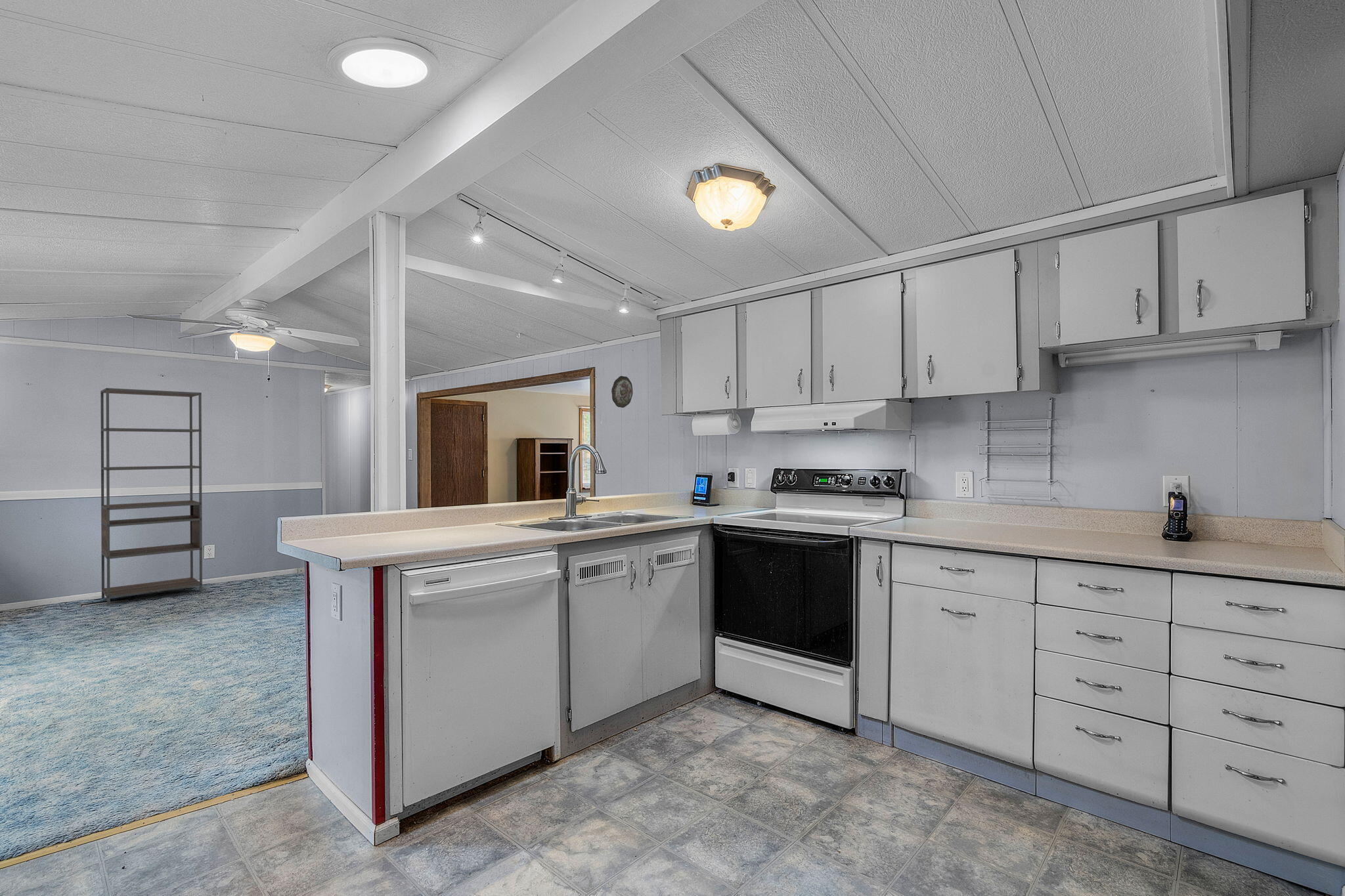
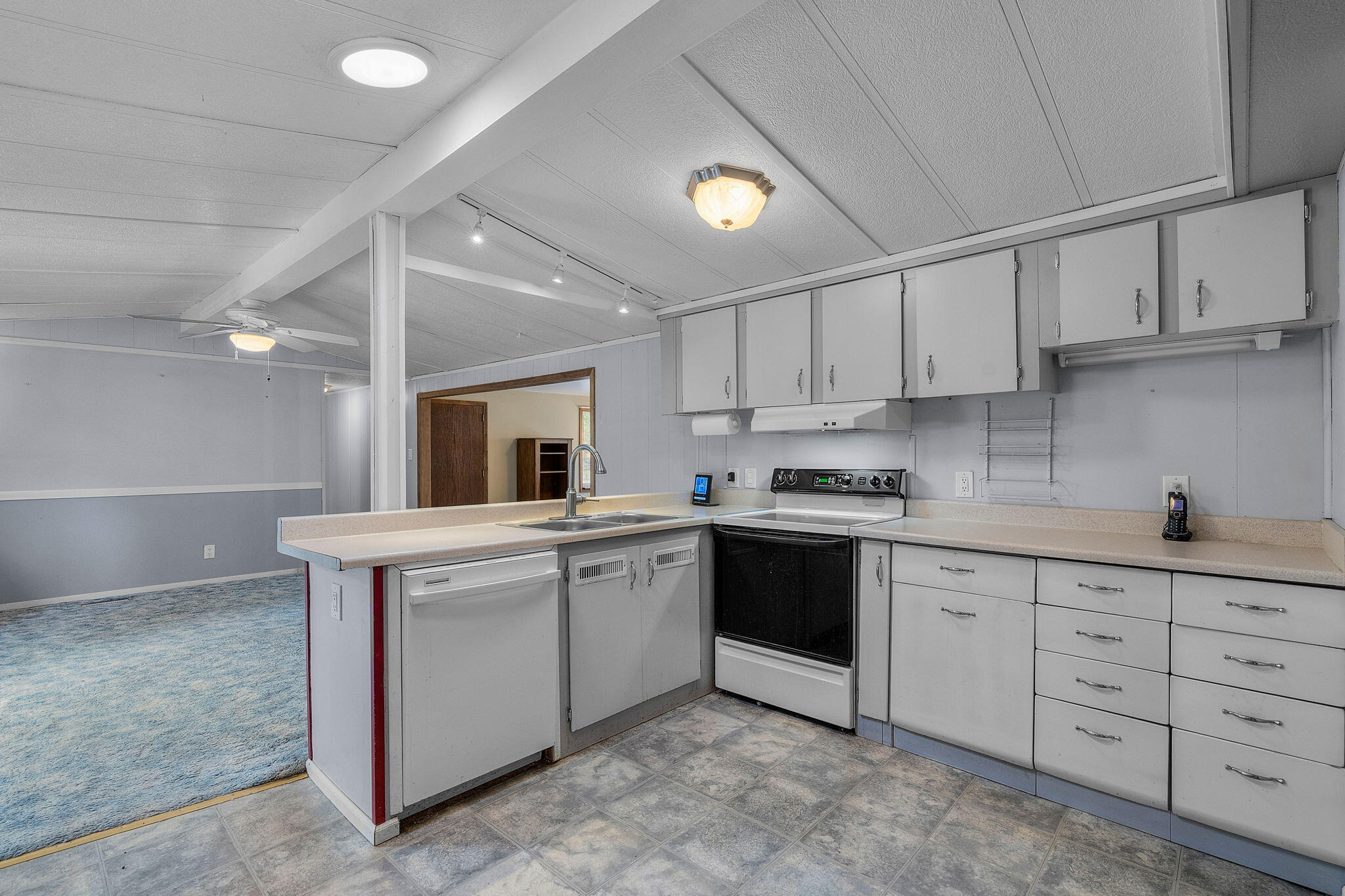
- shelving unit (152, 502)
- decorative plate (623, 392)
